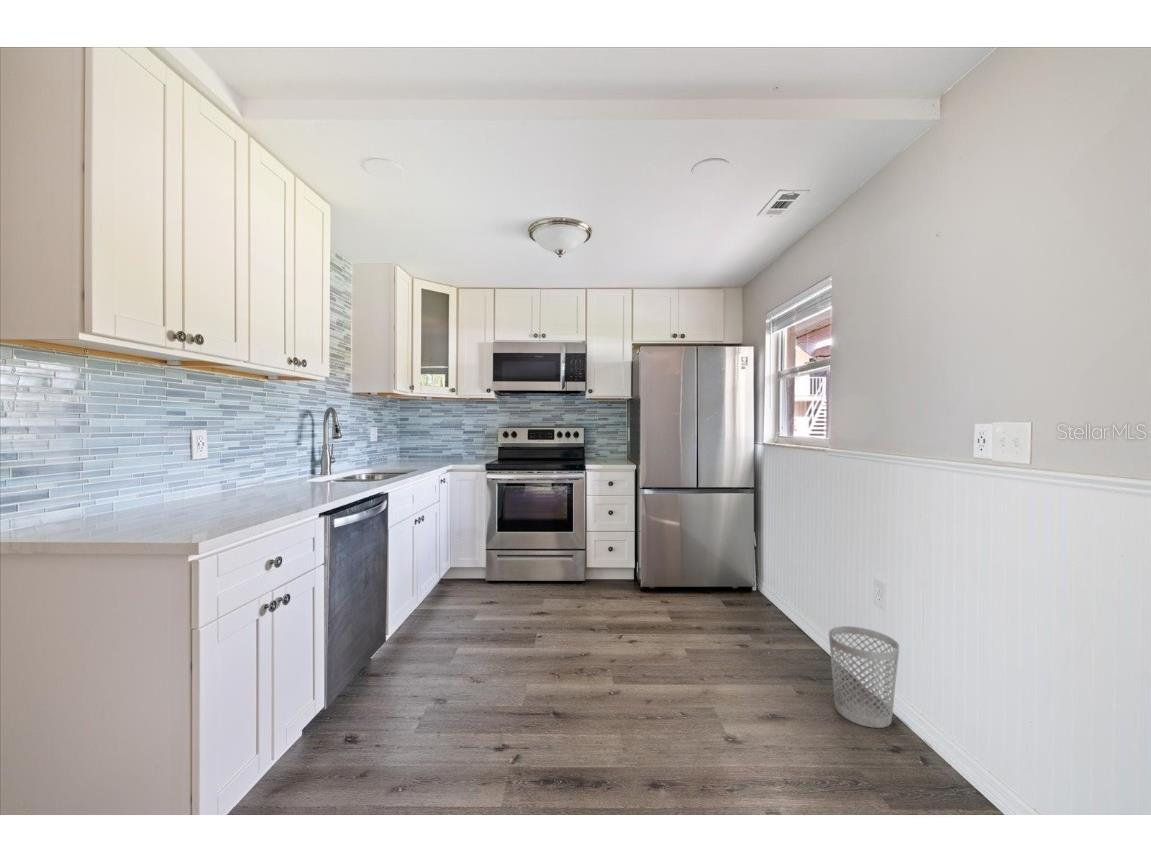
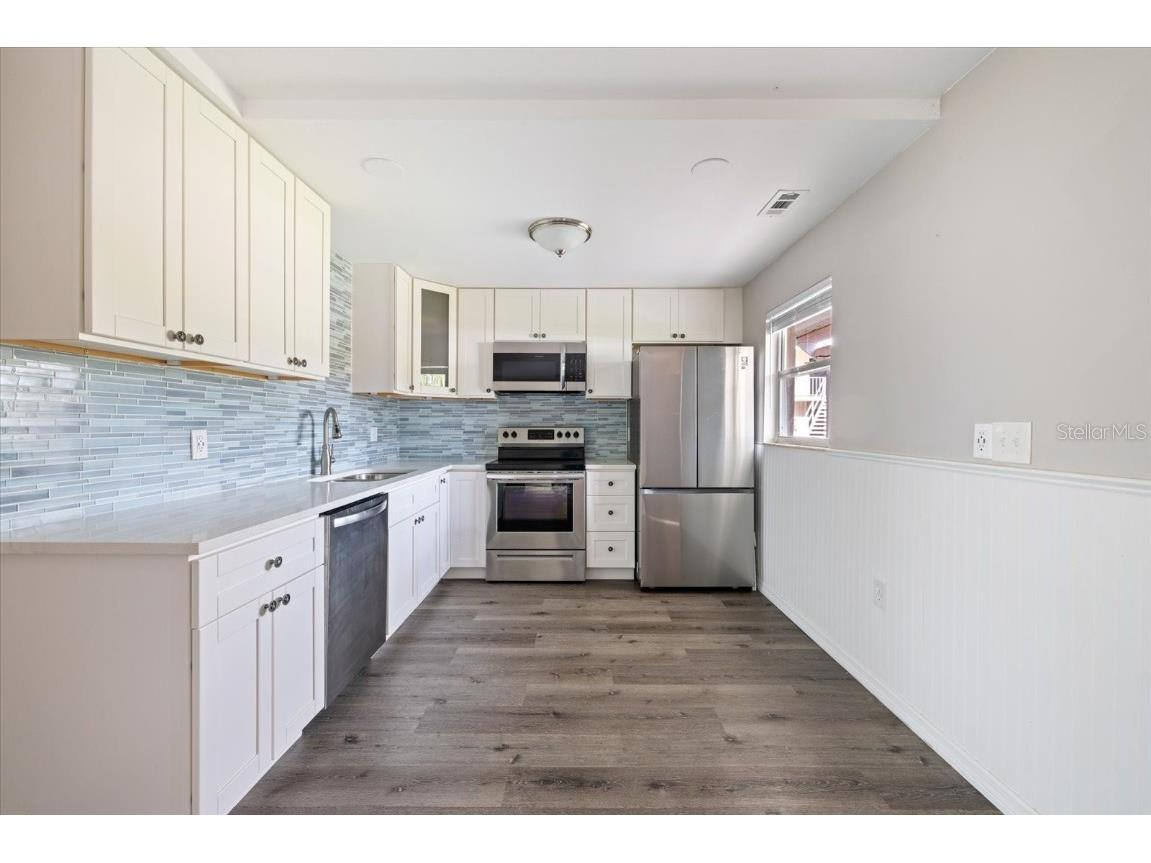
- wastebasket (863, 676)
